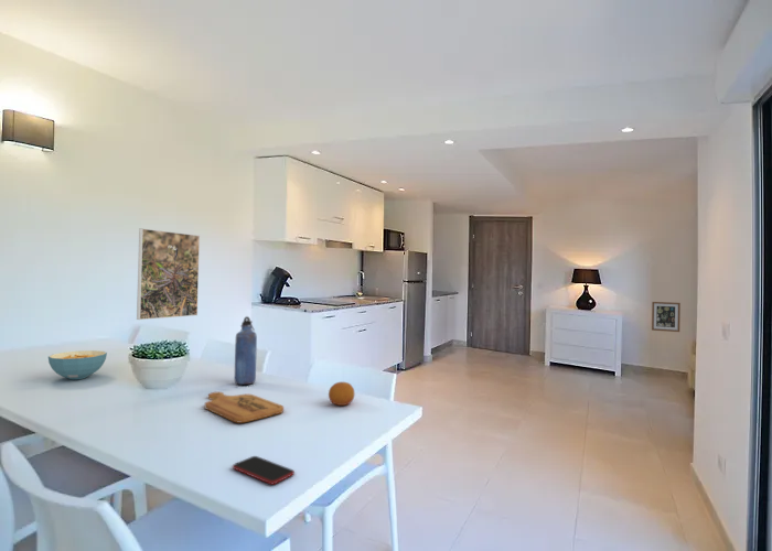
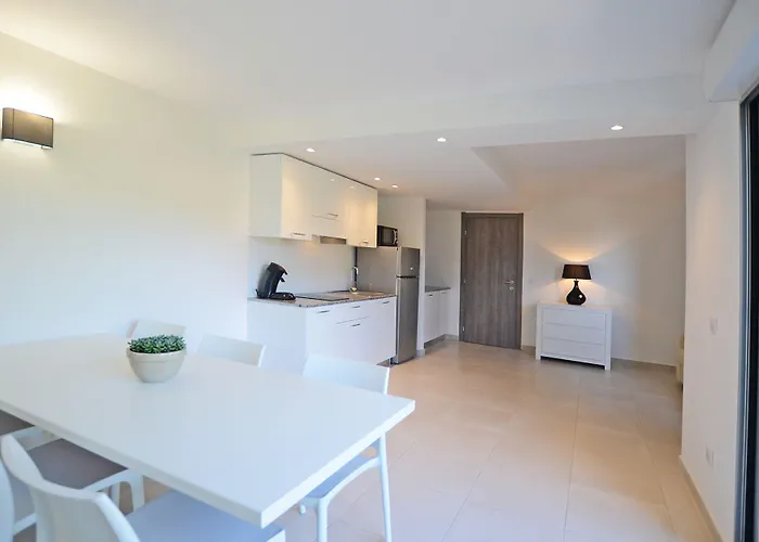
- cereal bowl (77, 366)
- cutting board (236, 403)
- wall art (665, 316)
- smartphone (262, 468)
- fruit (341, 393)
- water bottle (246, 349)
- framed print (170, 274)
